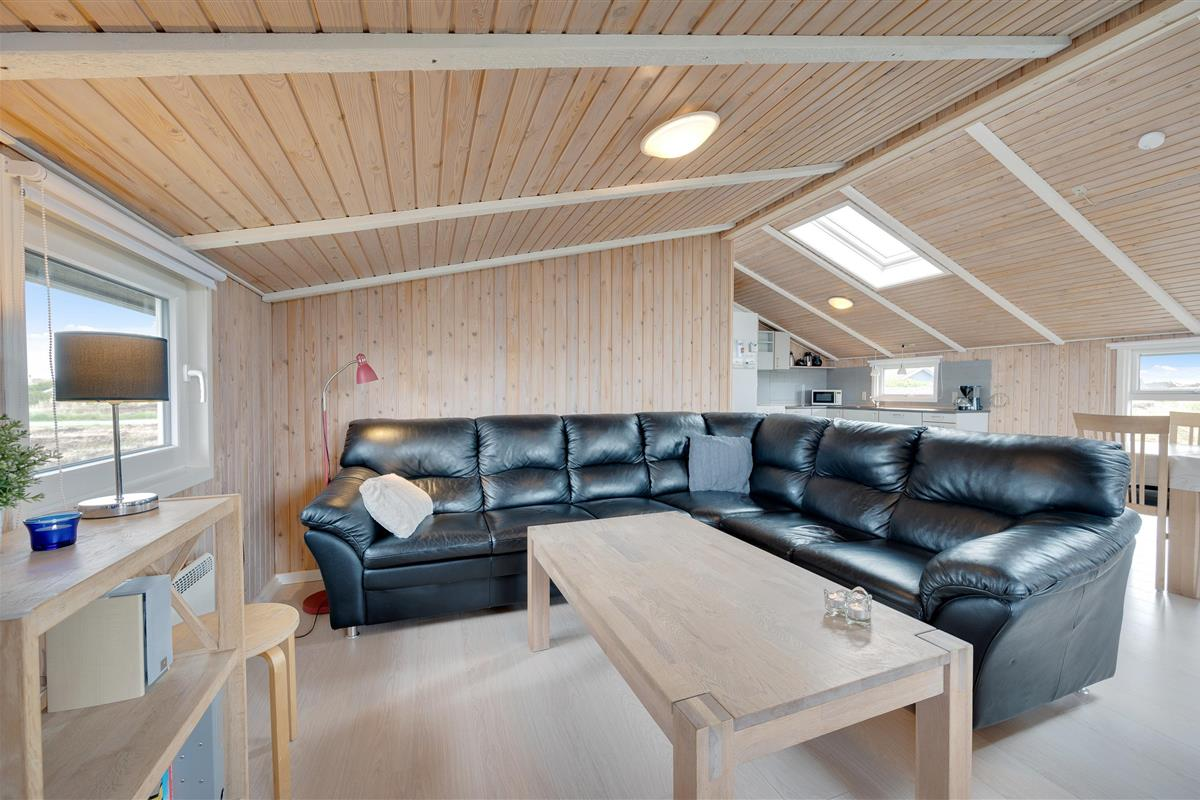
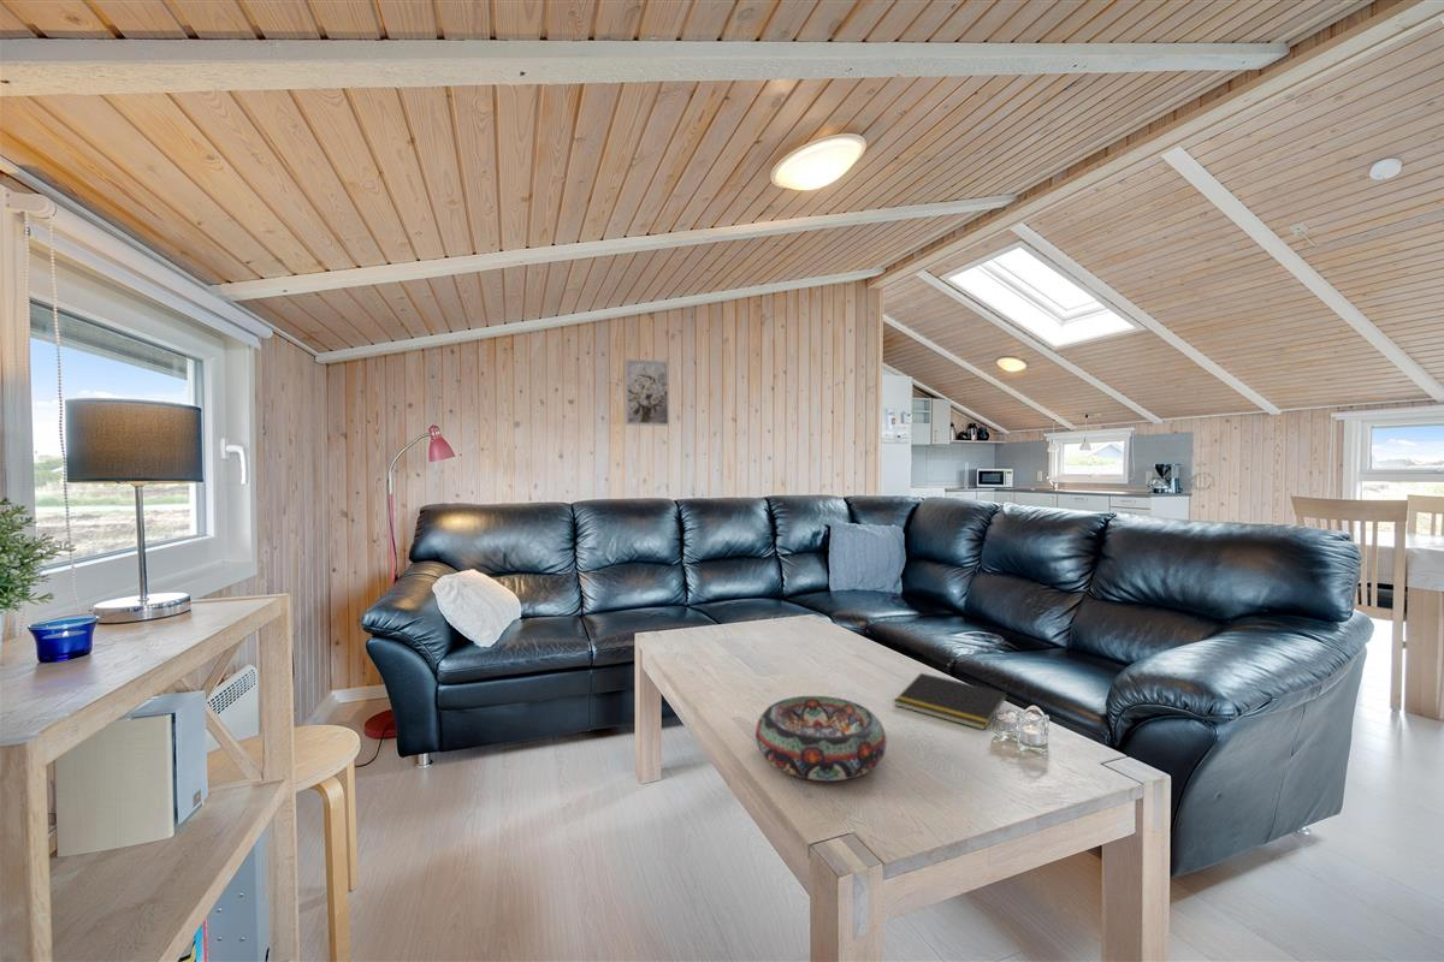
+ notepad (949, 699)
+ decorative bowl (819, 735)
+ wall art (646, 392)
